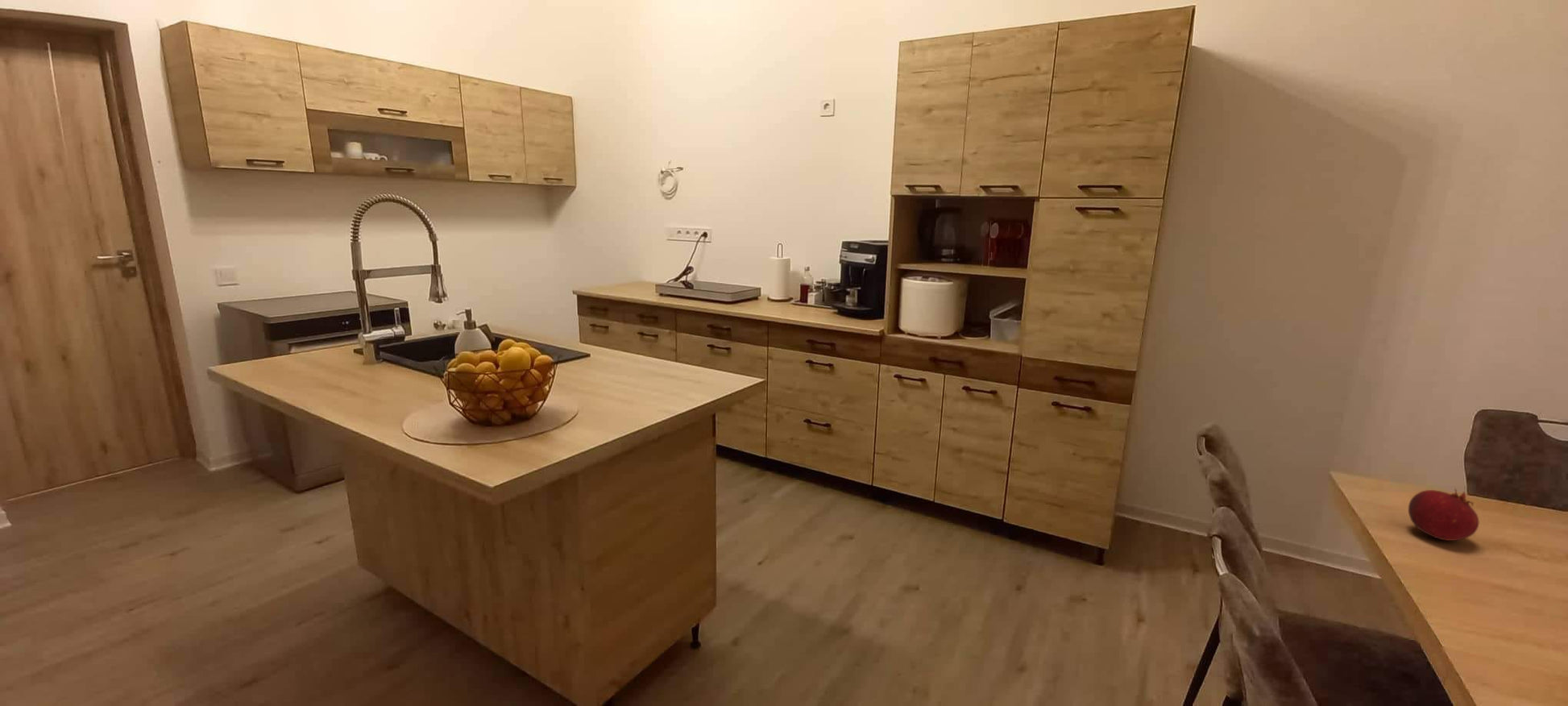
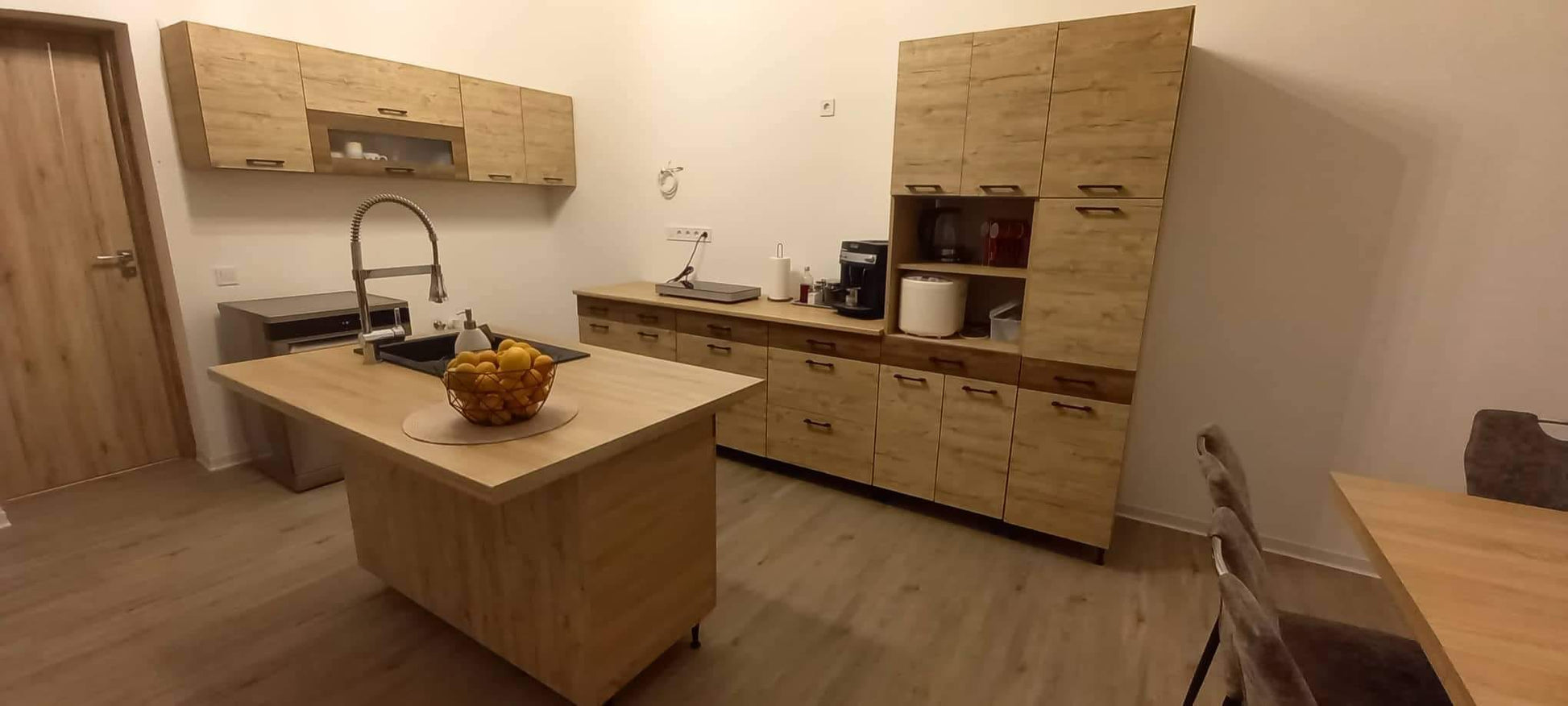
- fruit (1444, 513)
